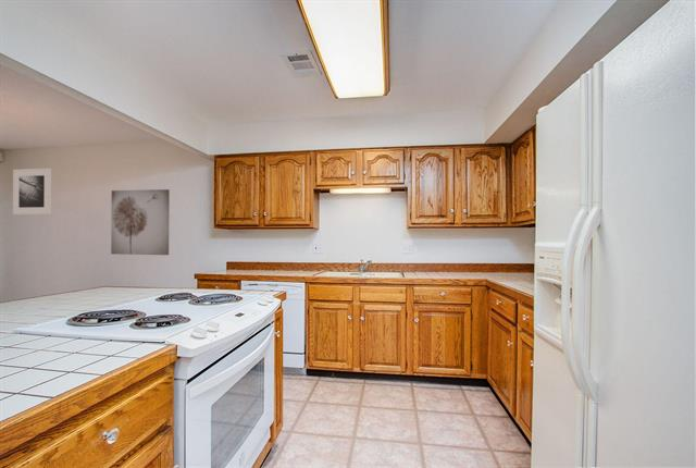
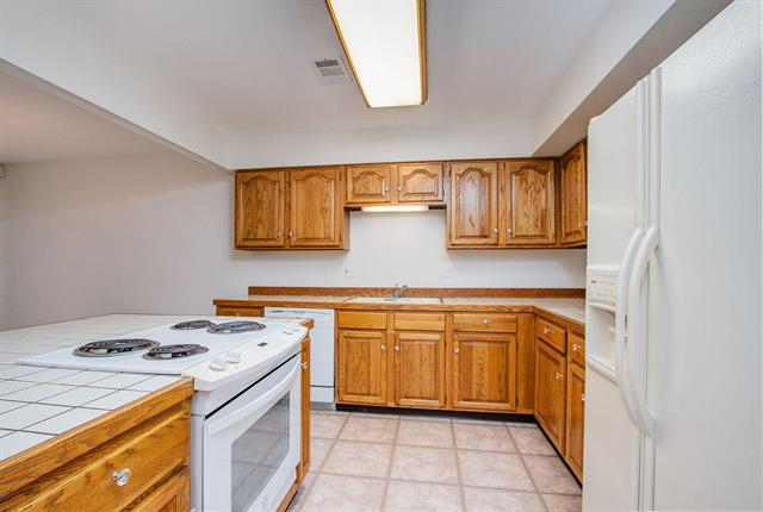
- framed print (32, 192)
- wall art (139, 222)
